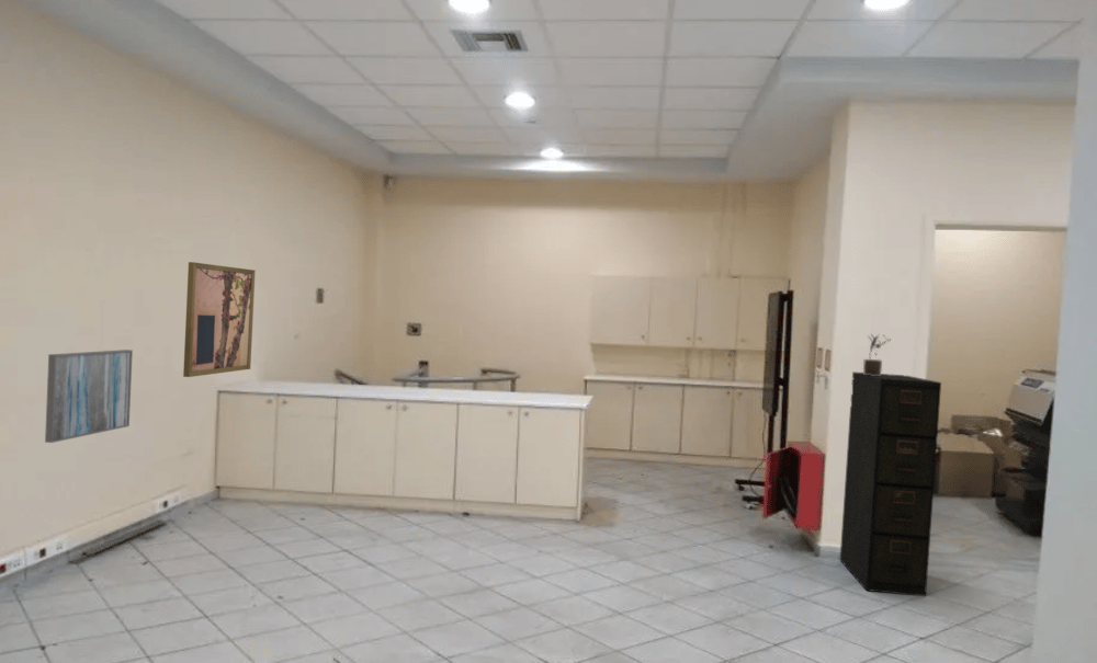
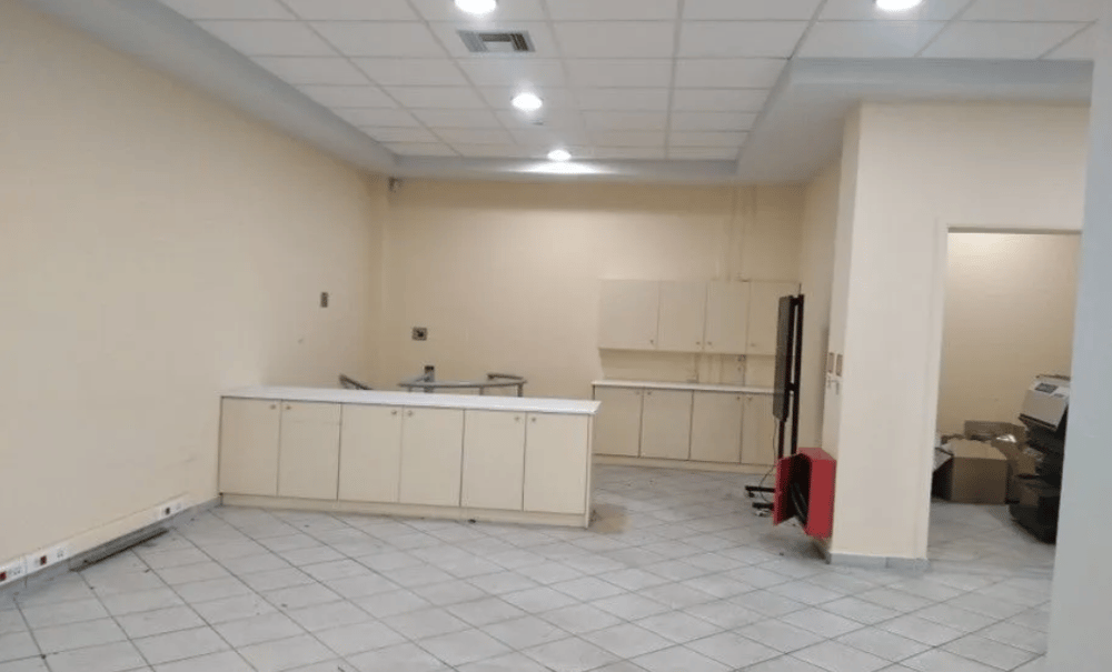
- potted plant (875, 353)
- wall art (91, 392)
- filing cabinet (887, 478)
- wall art (222, 319)
